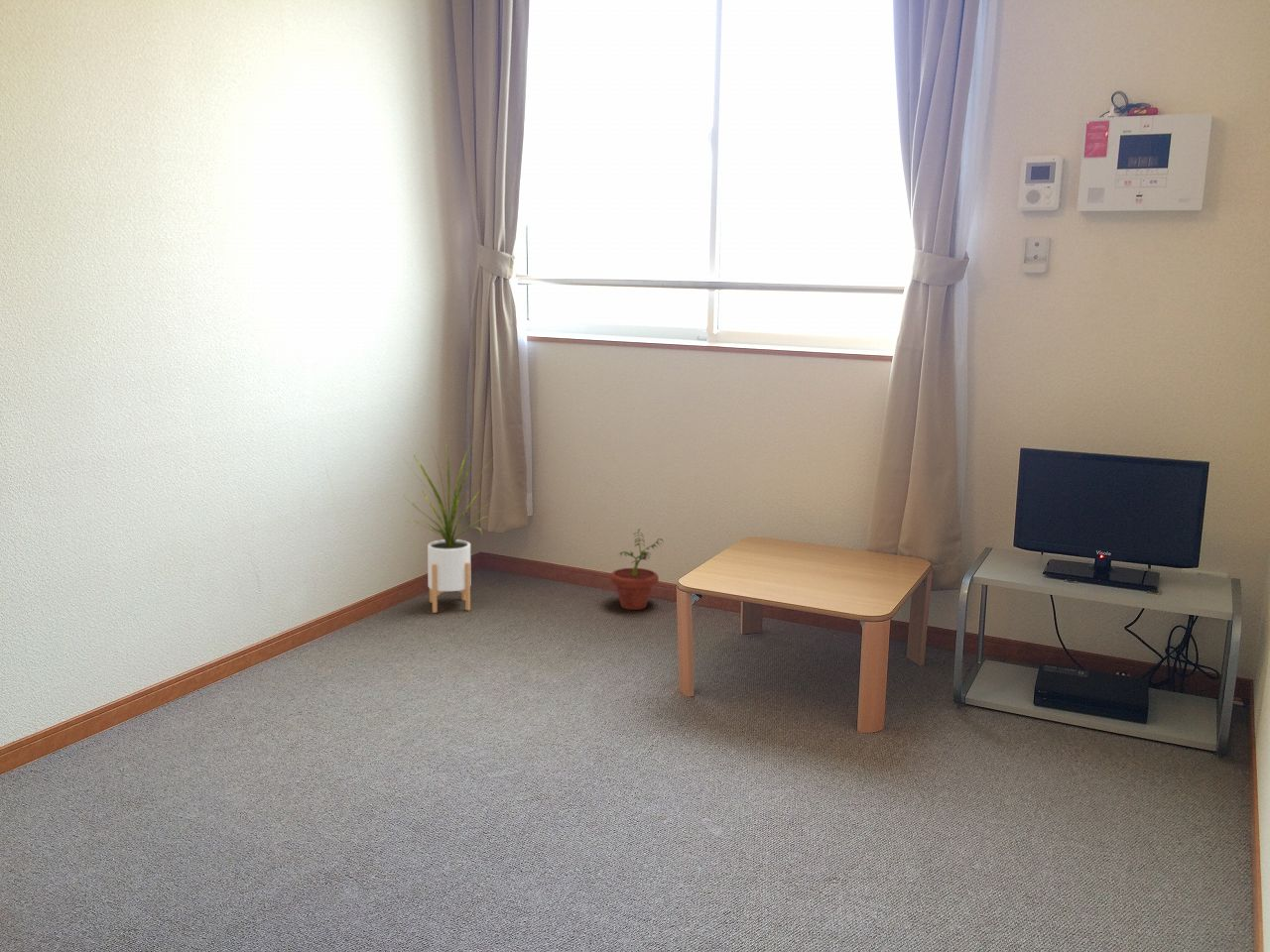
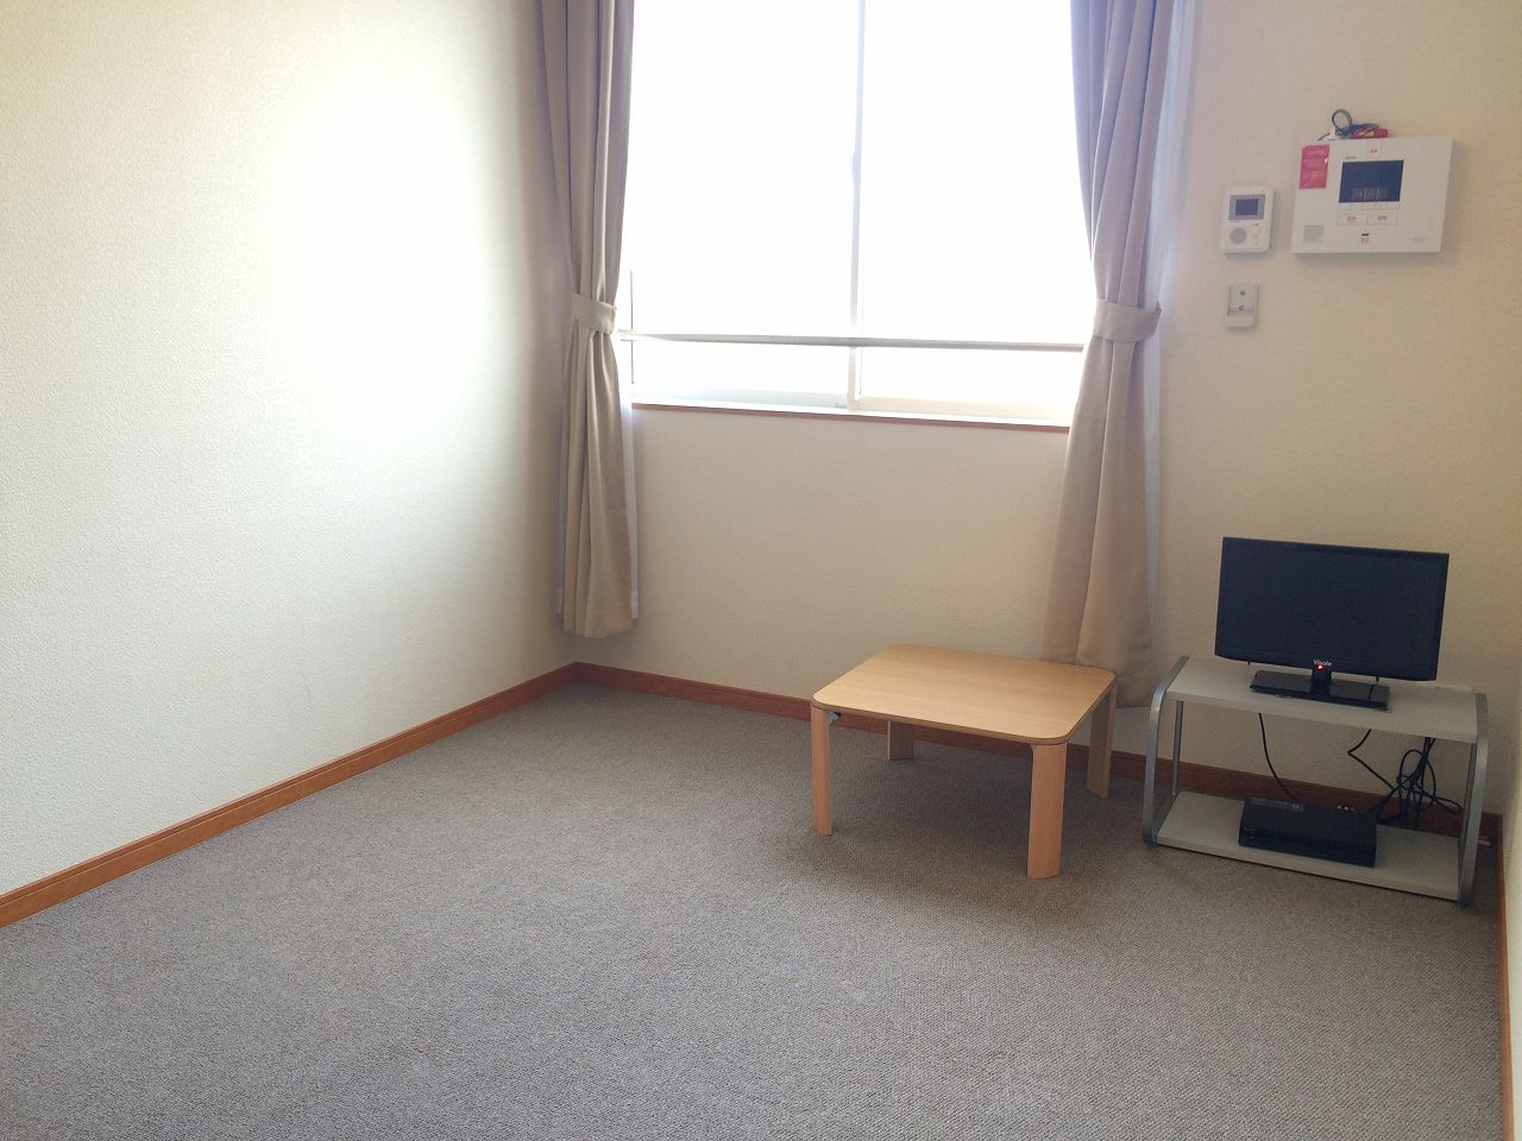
- house plant (447, 524)
- potted plant (636, 568)
